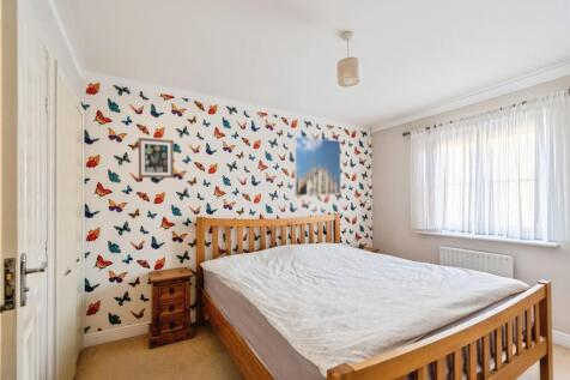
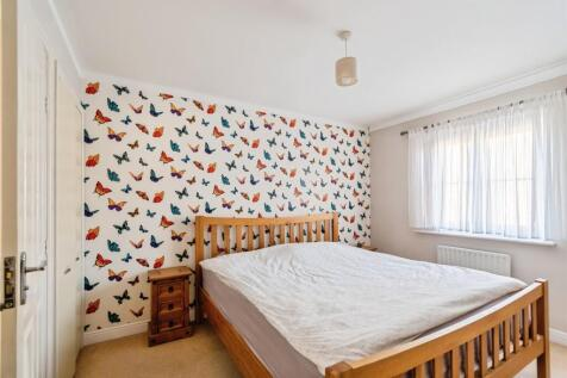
- wall art (156, 158)
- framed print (317, 167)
